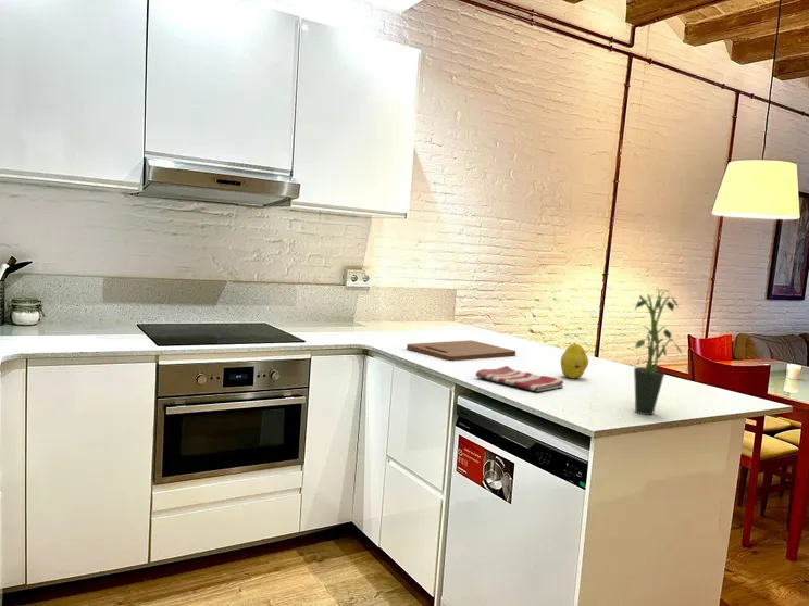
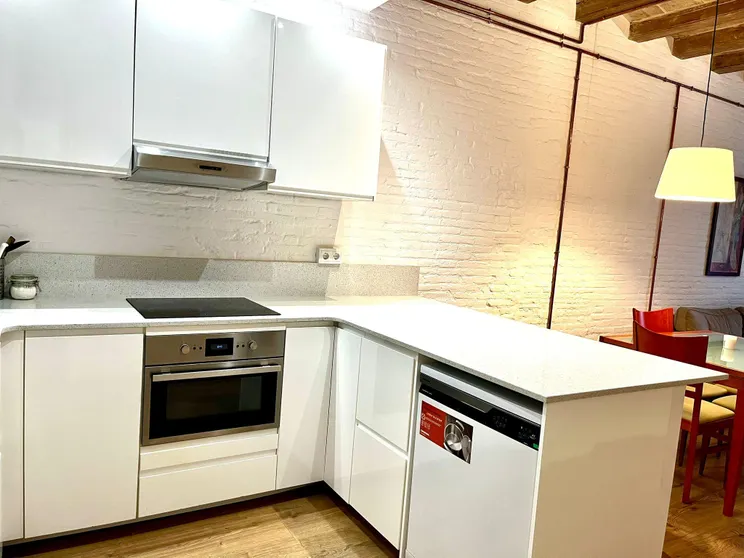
- potted plant (654, 351)
- cutting board (461, 350)
- fruit (574, 361)
- dish towel (519, 378)
